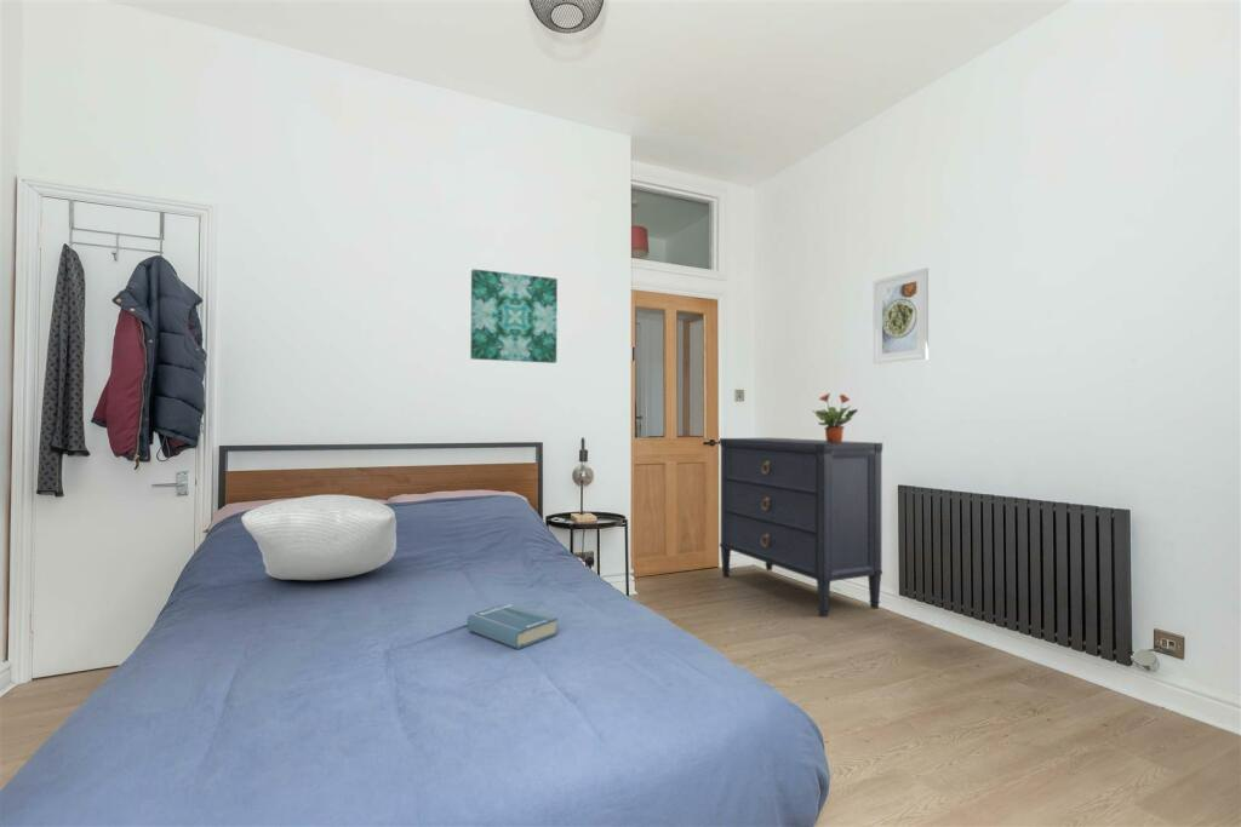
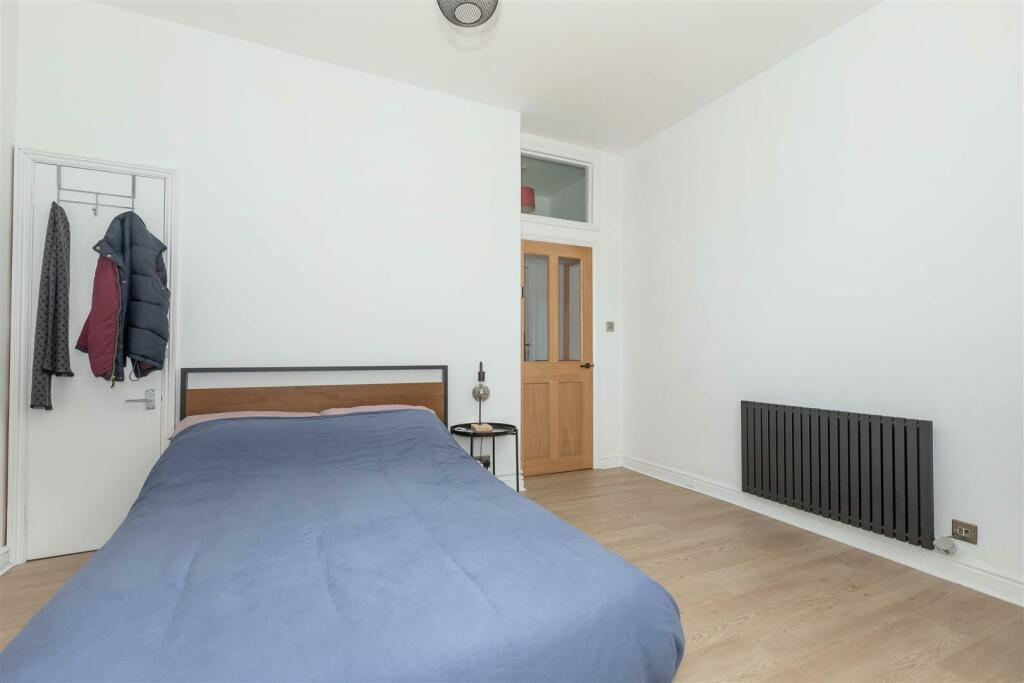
- wall art (514, 317)
- potted plant (834, 417)
- hardback book (511, 625)
- pillow (327, 538)
- dresser (791, 515)
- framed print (899, 318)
